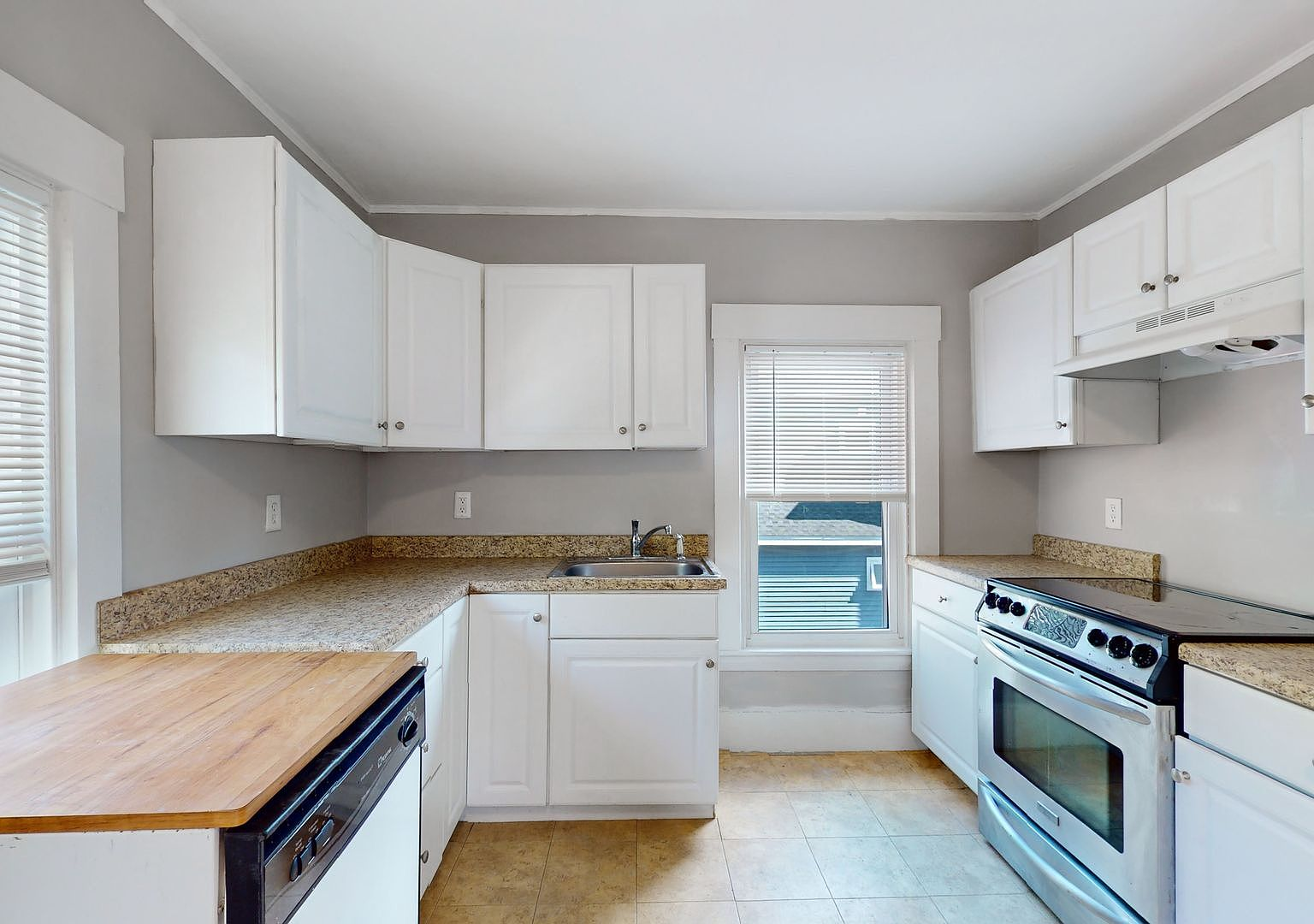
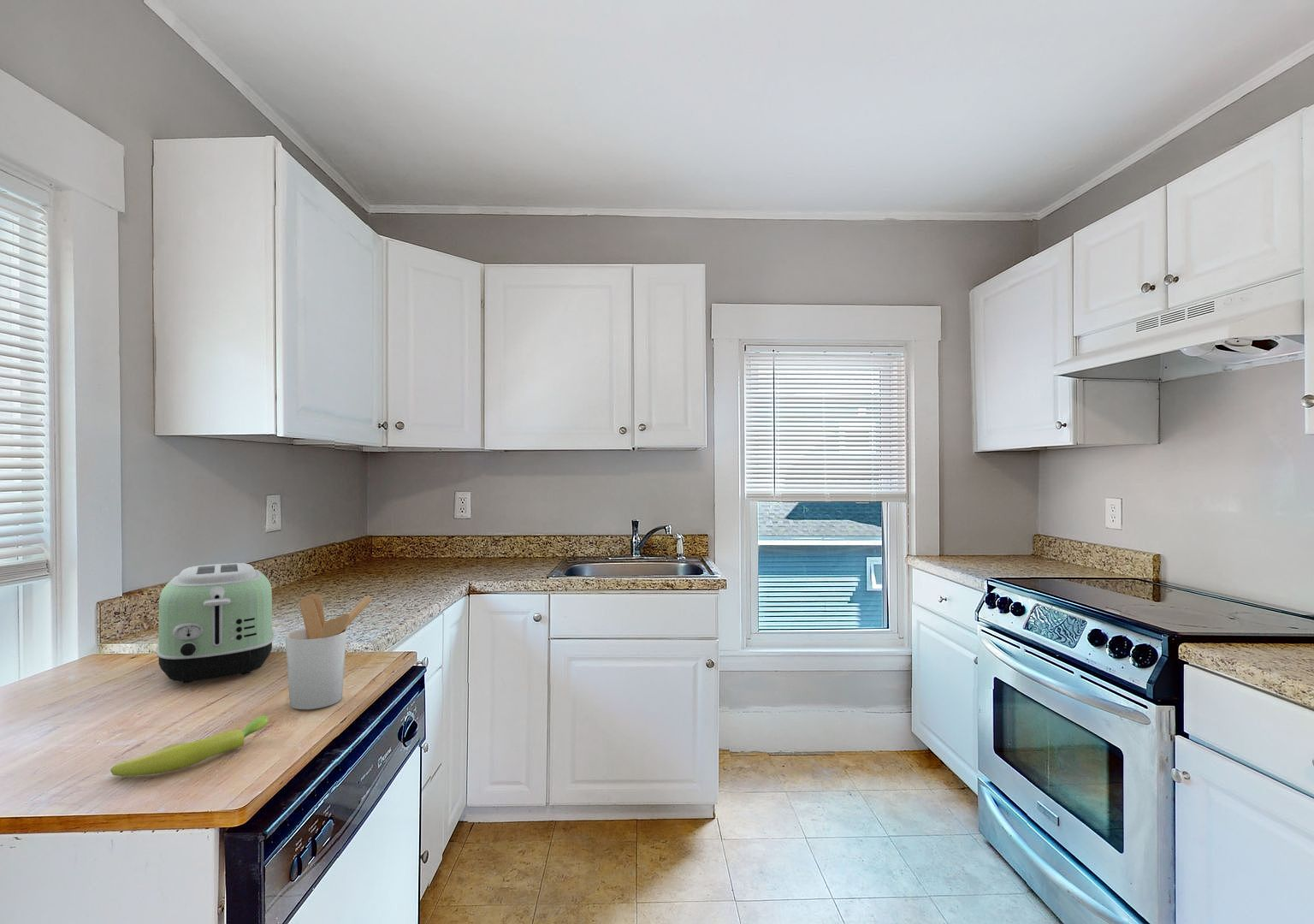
+ banana (195, 748)
+ toaster (217, 618)
+ utensil holder (332, 647)
